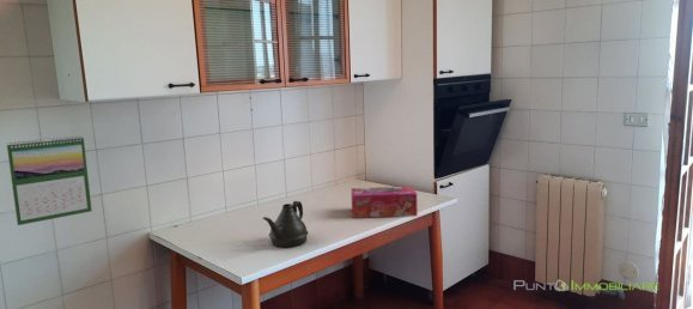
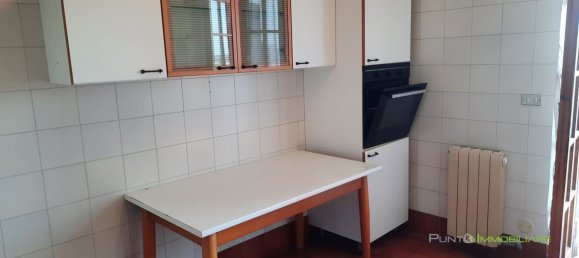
- calendar (50, 177)
- teapot (282, 225)
- tissue box (383, 201)
